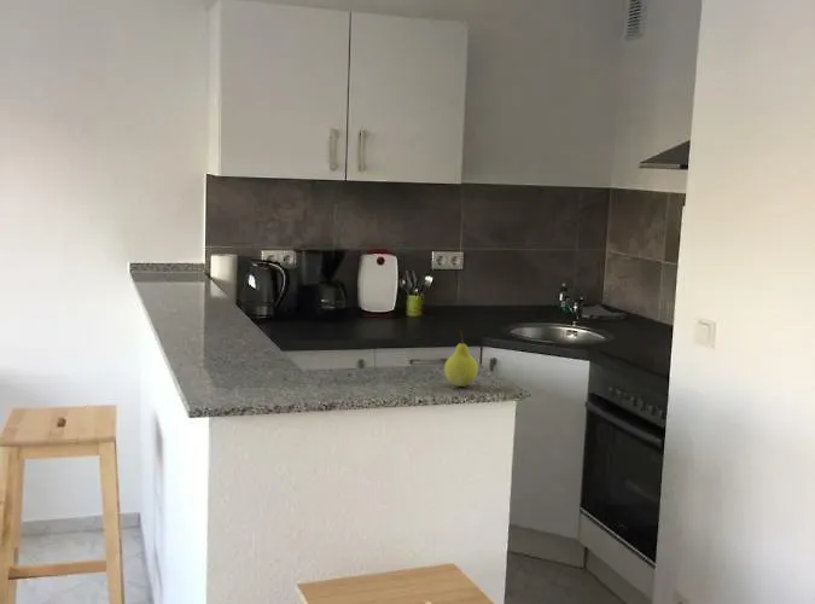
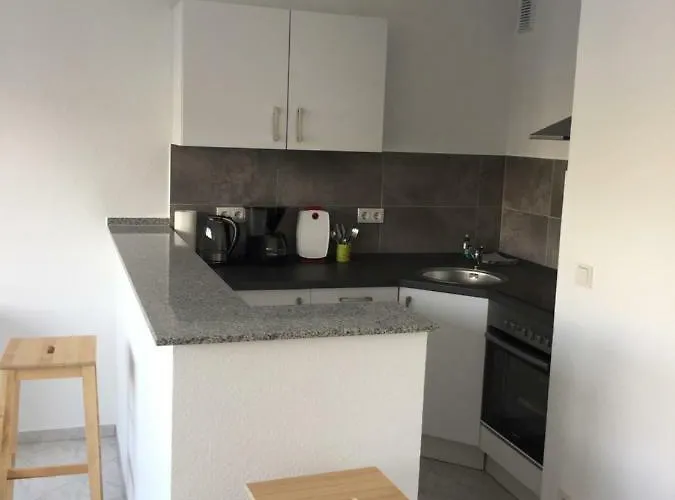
- fruit (461, 356)
